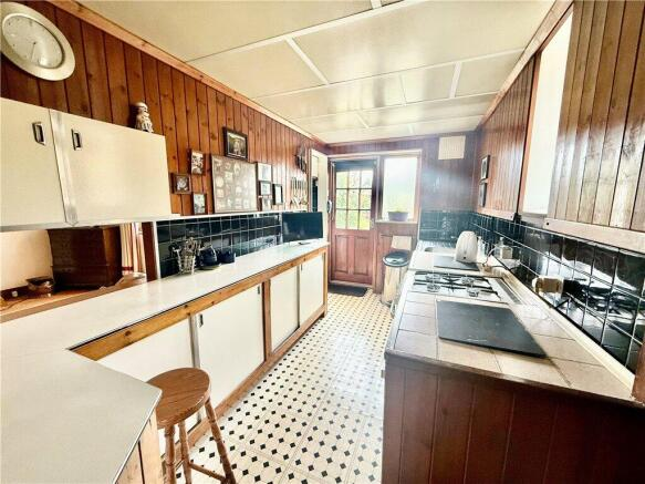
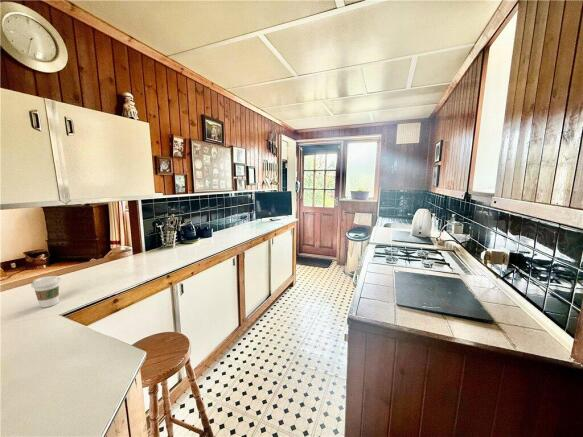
+ coffee cup (47, 291)
